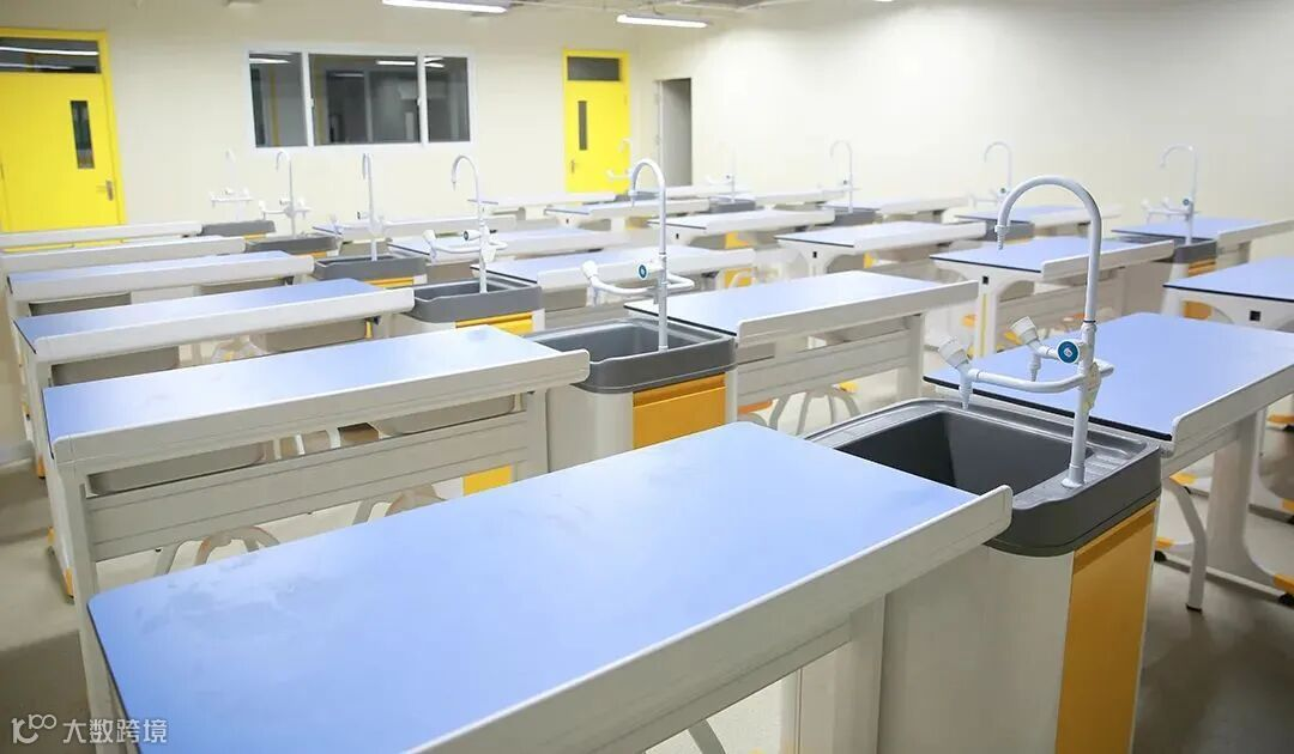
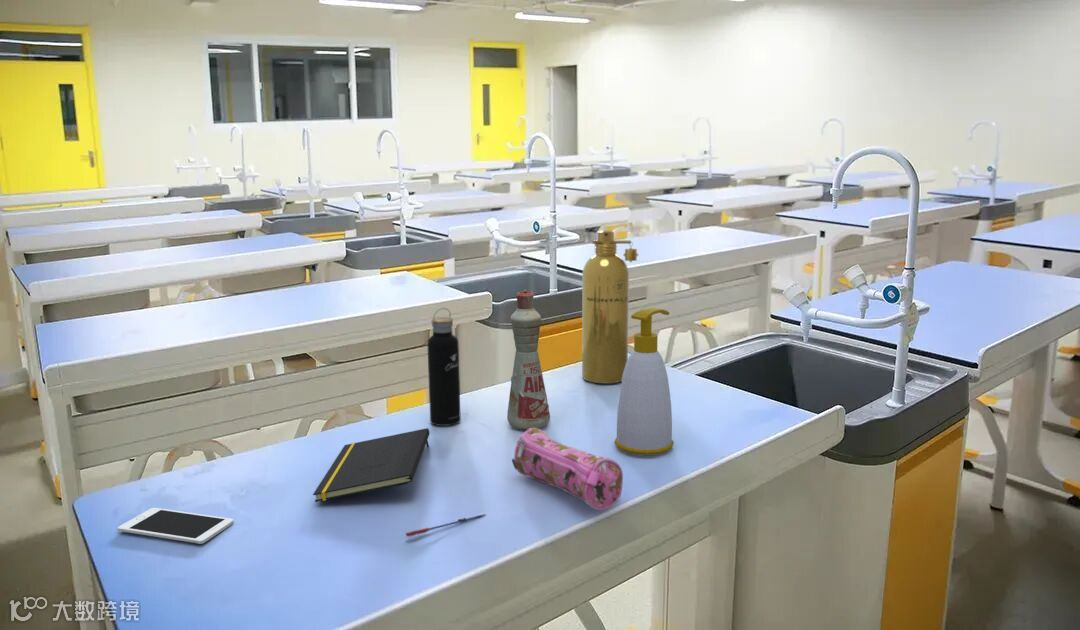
+ water bottle (443, 365)
+ cell phone (176, 525)
+ pencil case (566, 467)
+ spray bottle (610, 305)
+ pen (447, 523)
+ notepad (375, 462)
+ bottle (527, 357)
+ soap bottle (645, 379)
